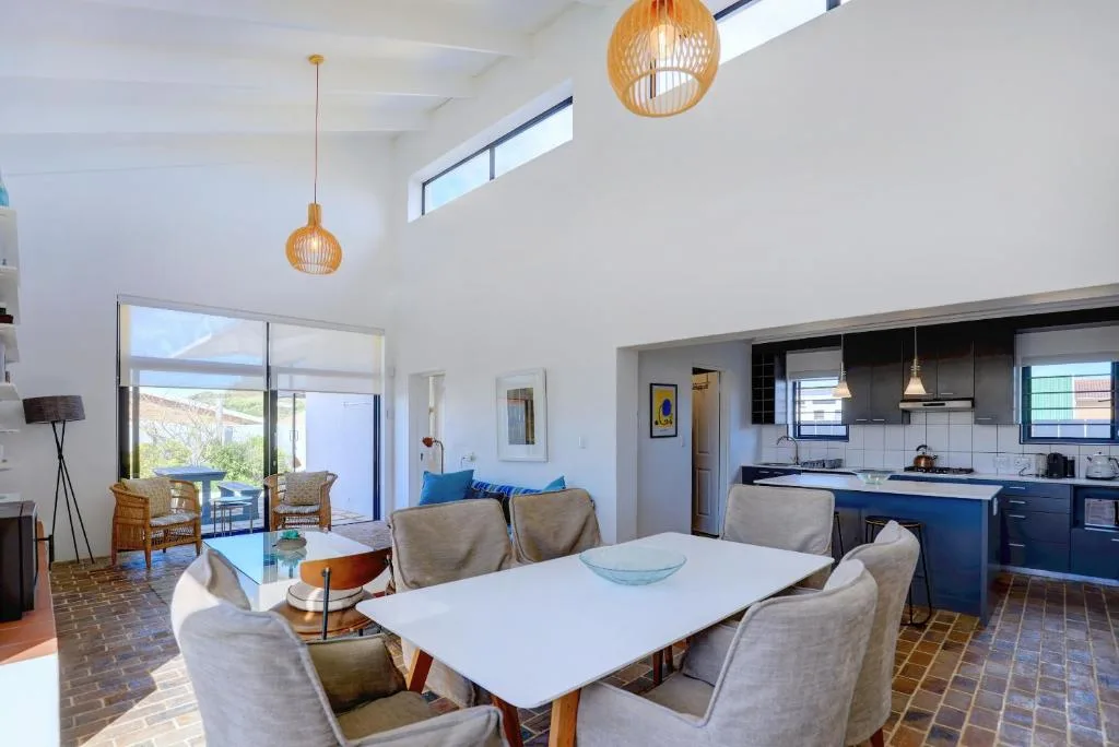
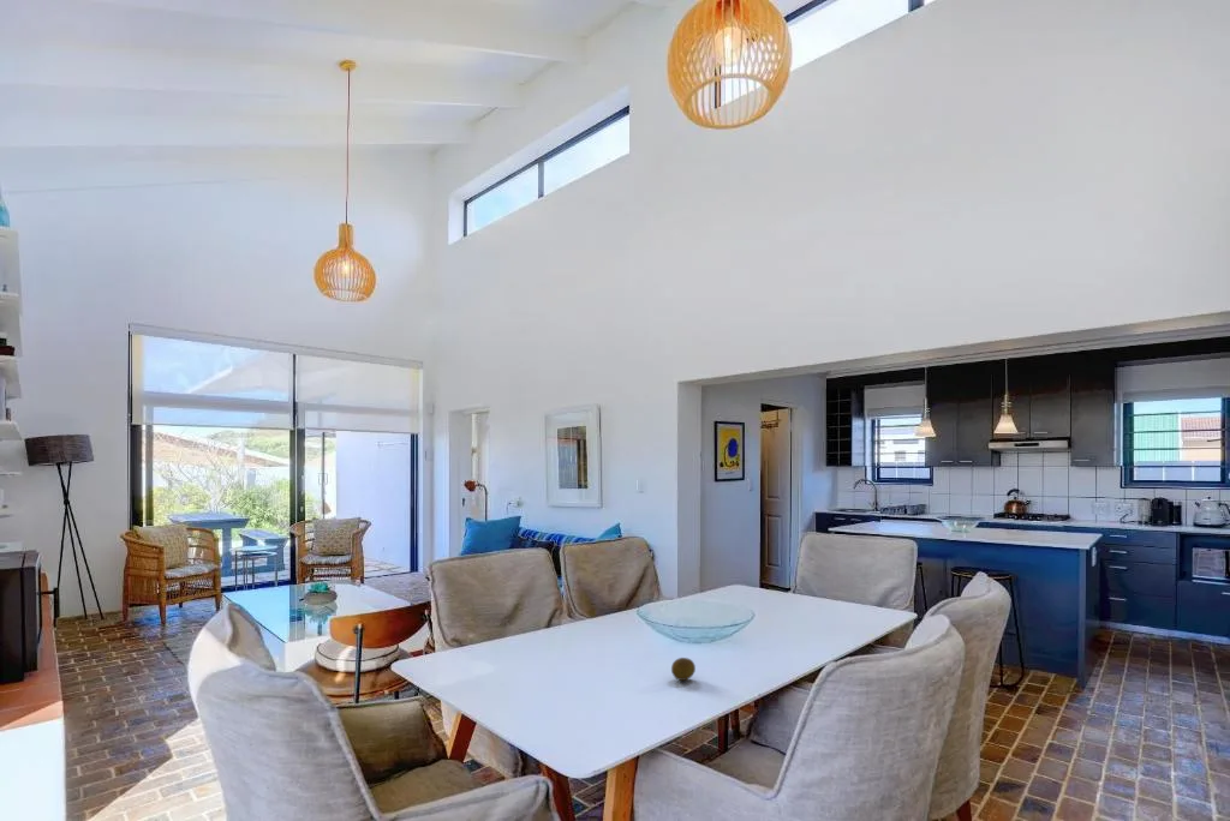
+ fruit (682, 669)
